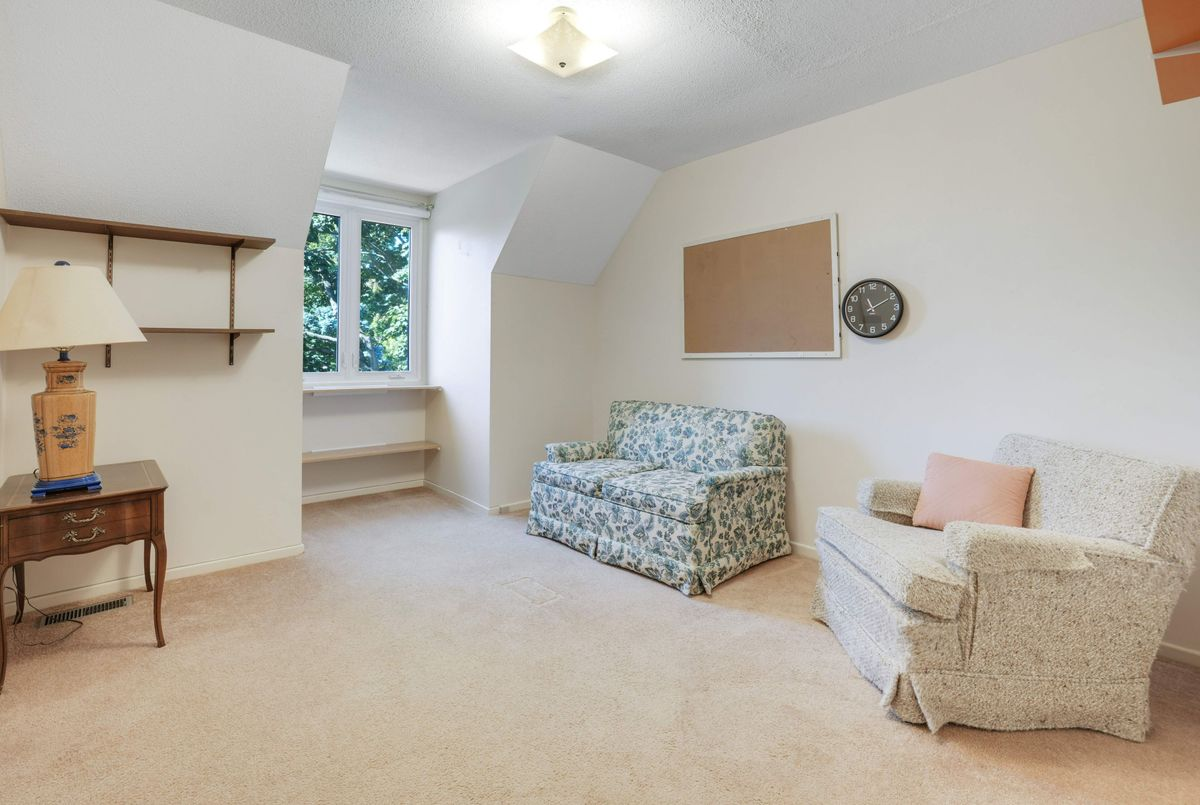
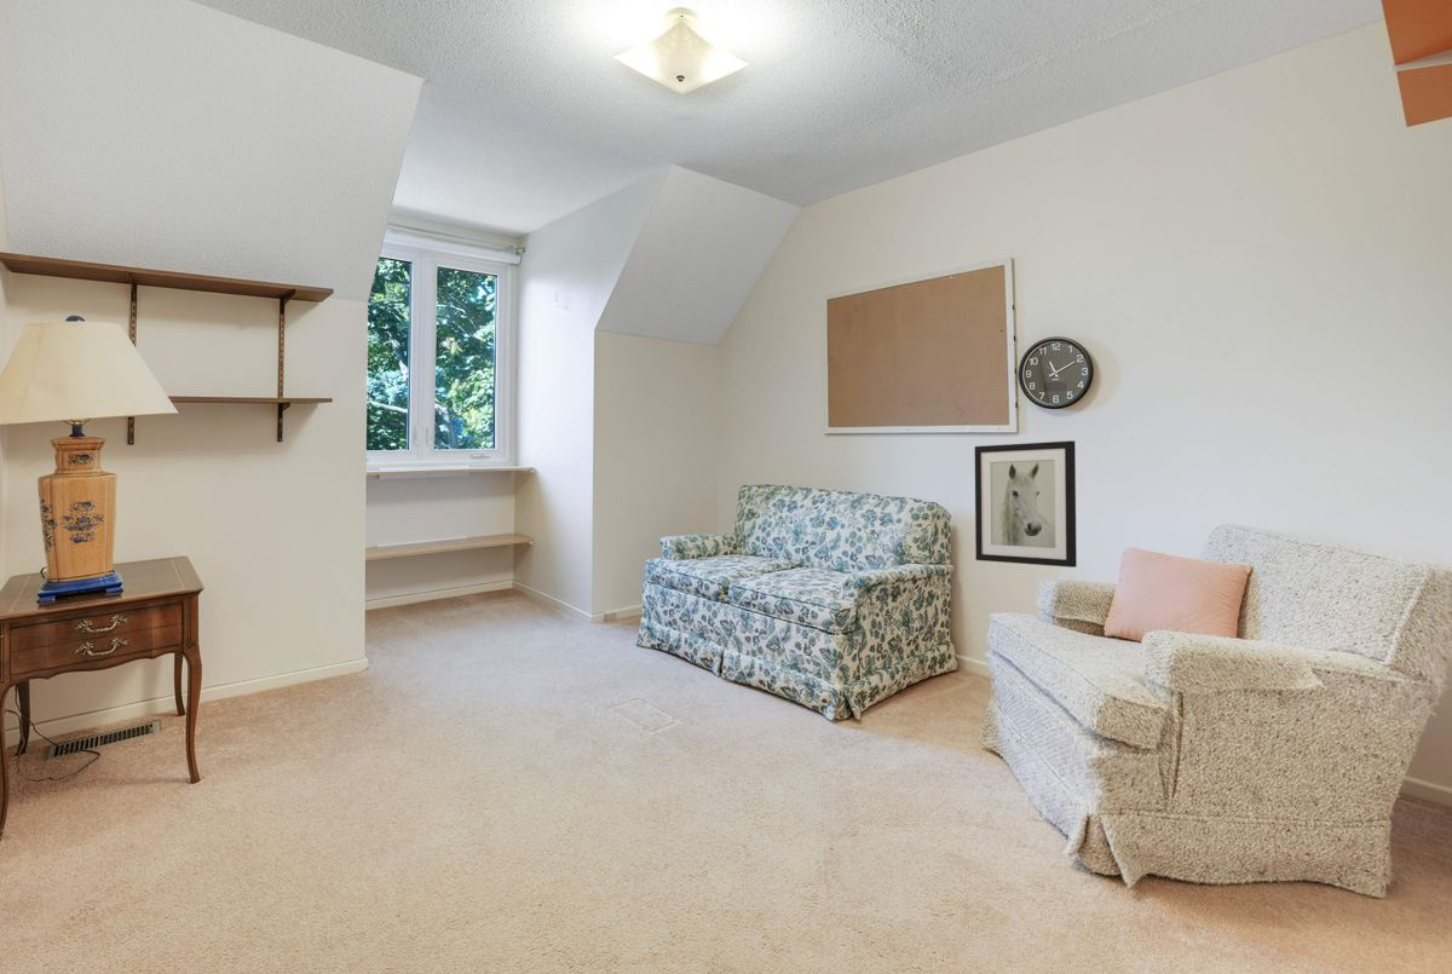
+ wall art (1022, 503)
